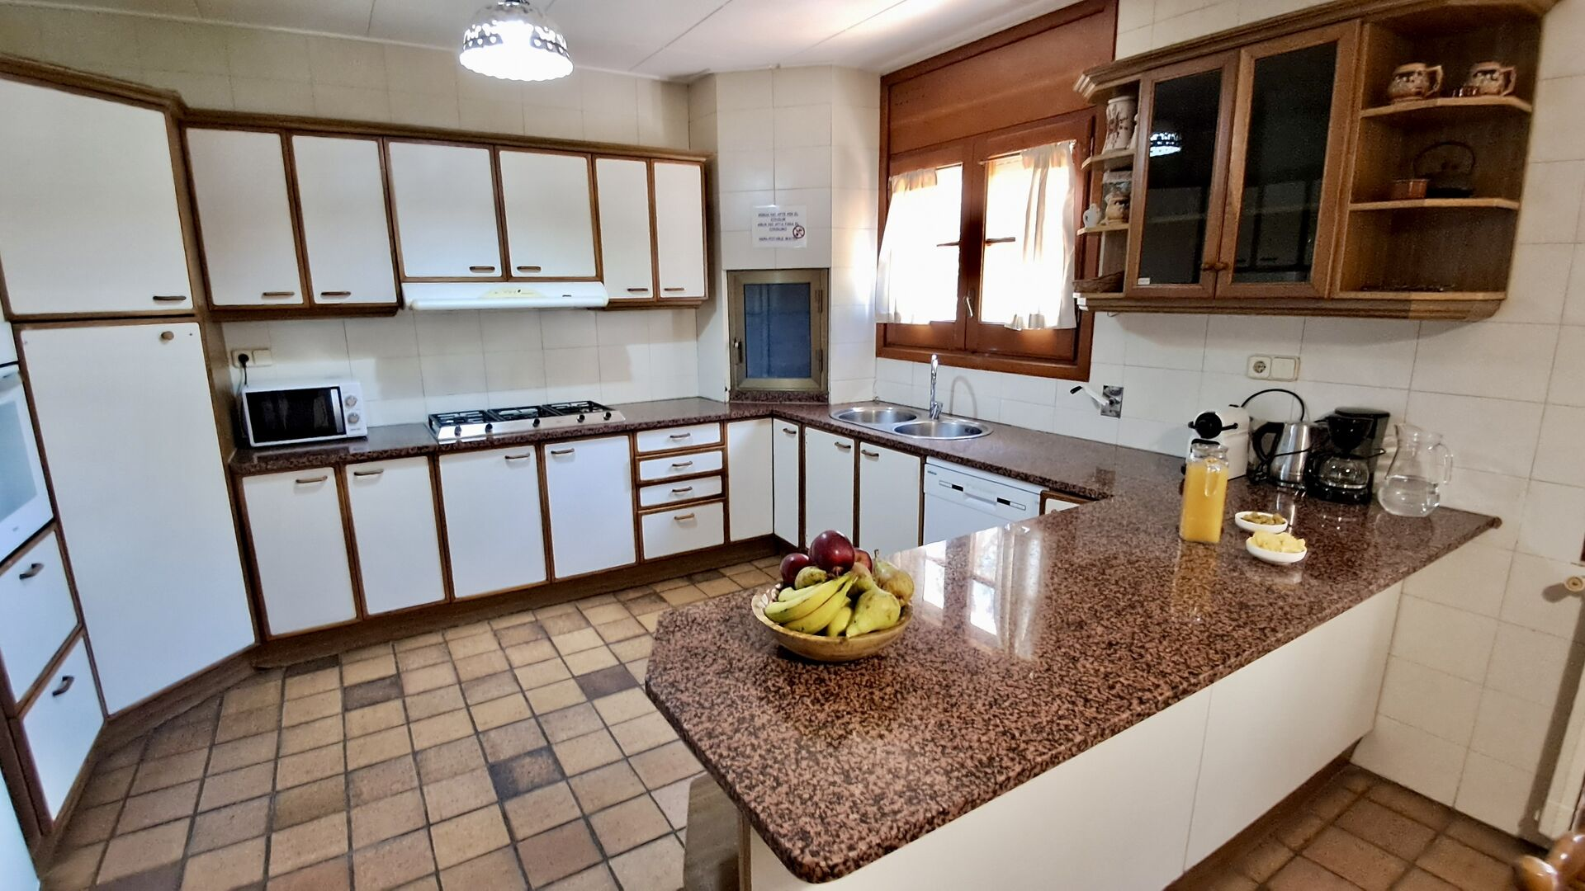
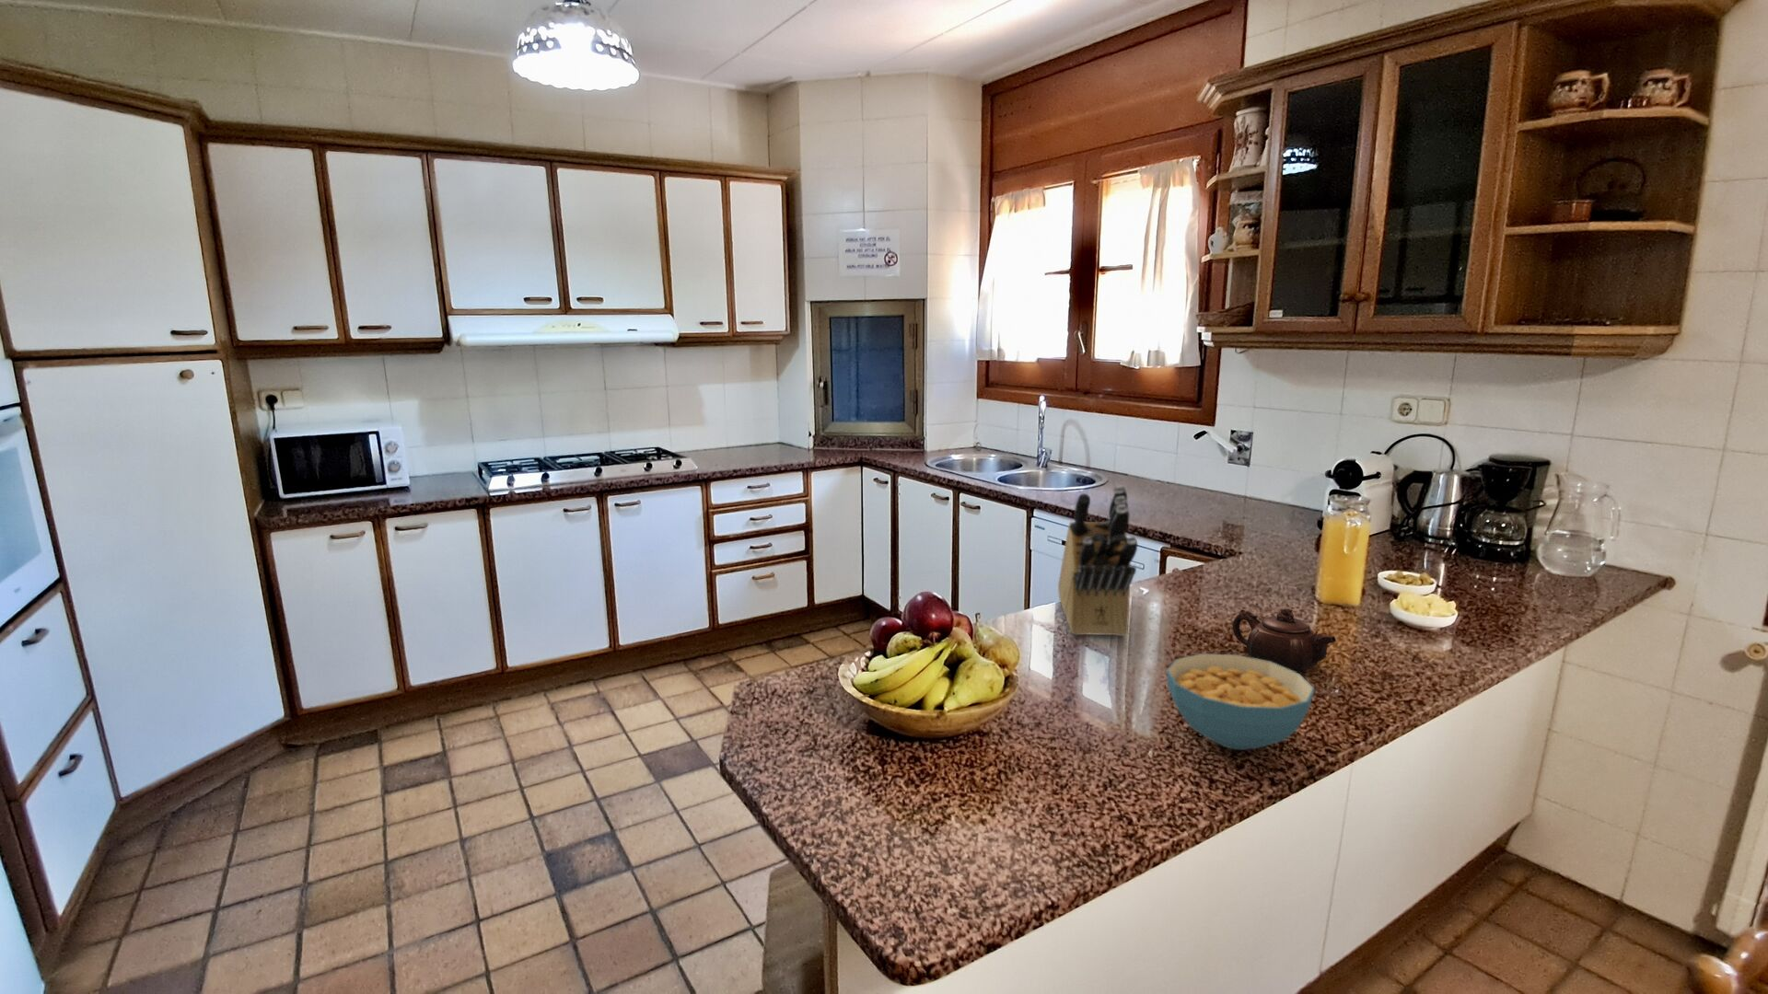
+ cereal bowl (1236, 710)
+ knife block (1095, 550)
+ teapot (1282, 634)
